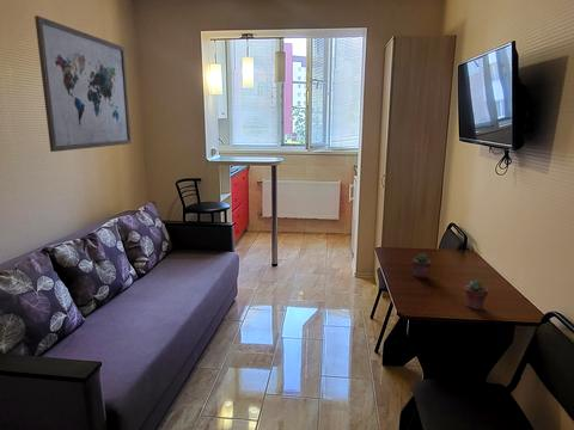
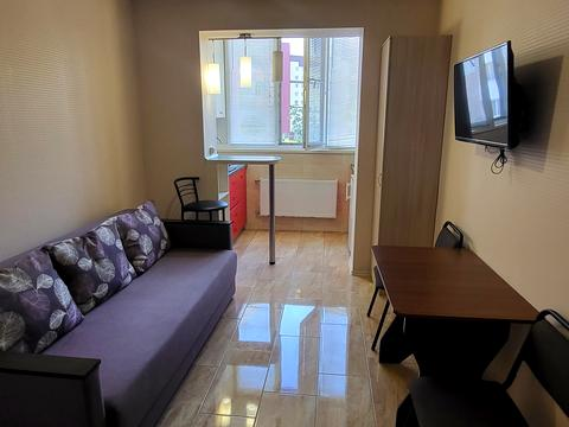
- wall art (92, 92)
- potted succulent (421, 264)
- potted succulent (475, 293)
